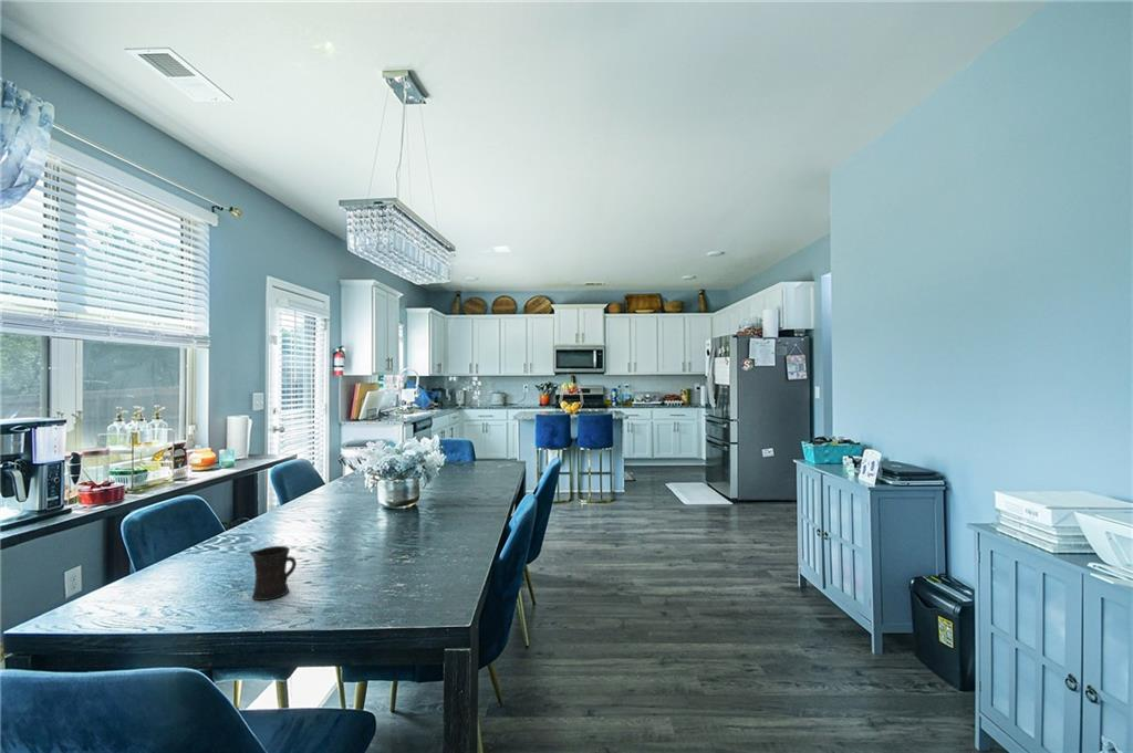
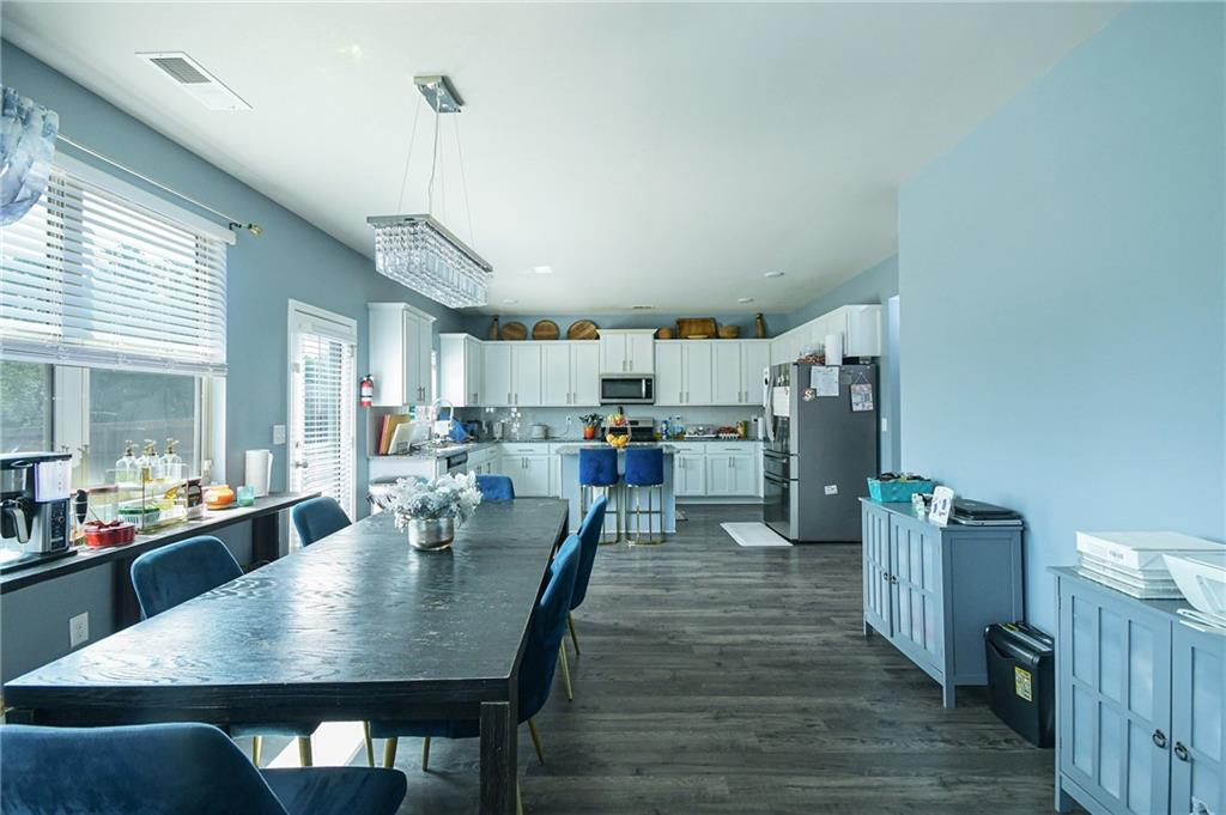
- mug (272, 572)
